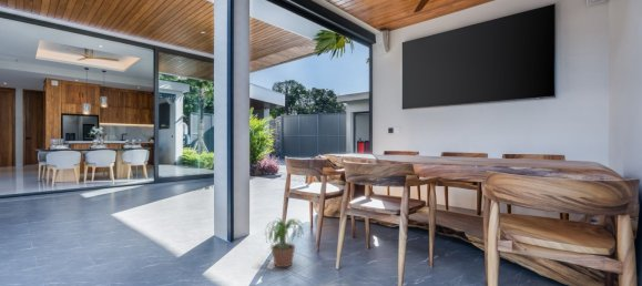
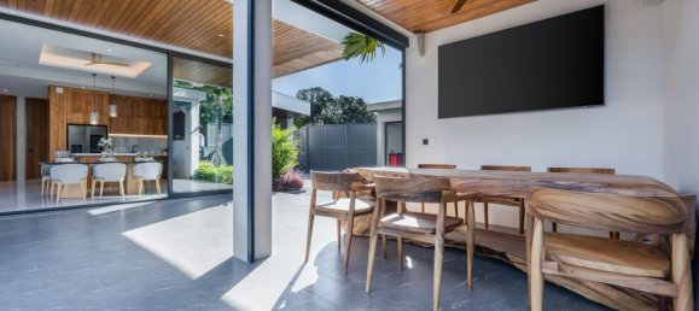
- potted plant (283, 239)
